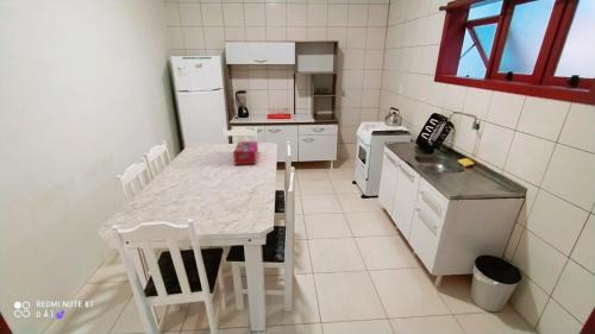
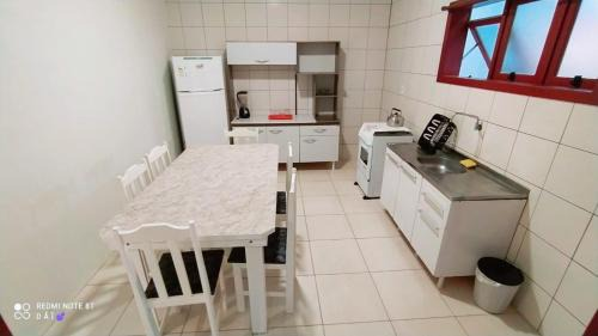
- tissue box (246, 152)
